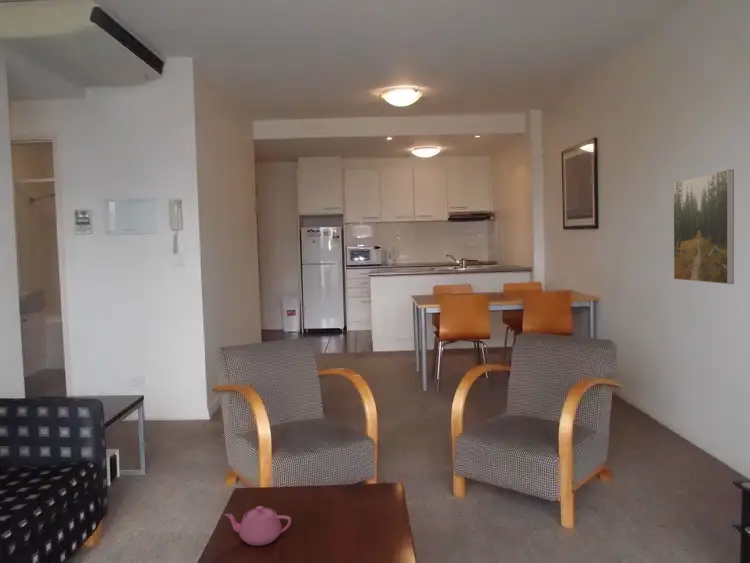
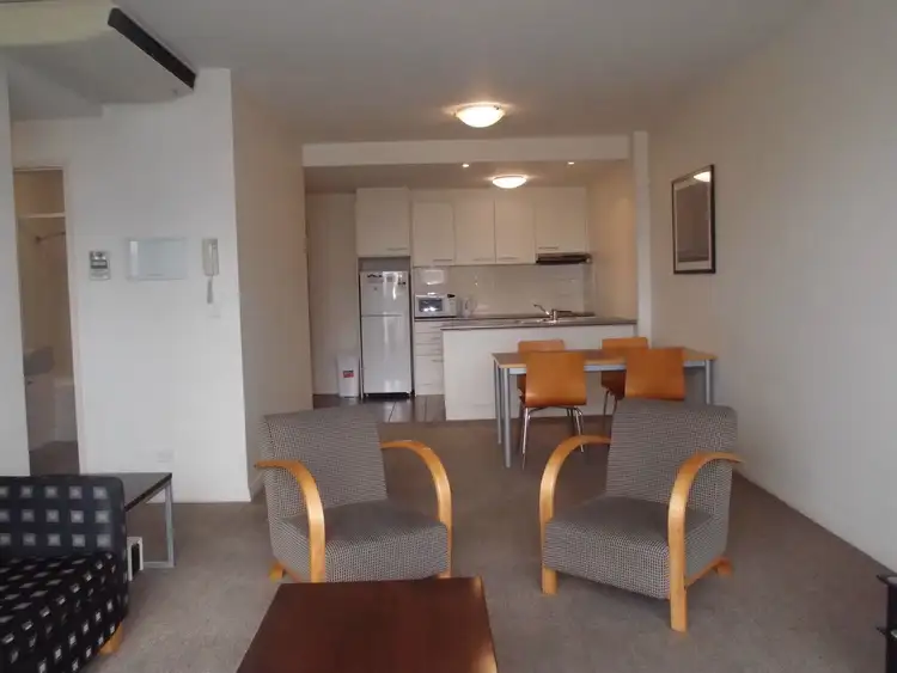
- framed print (701, 229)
- teapot (257, 523)
